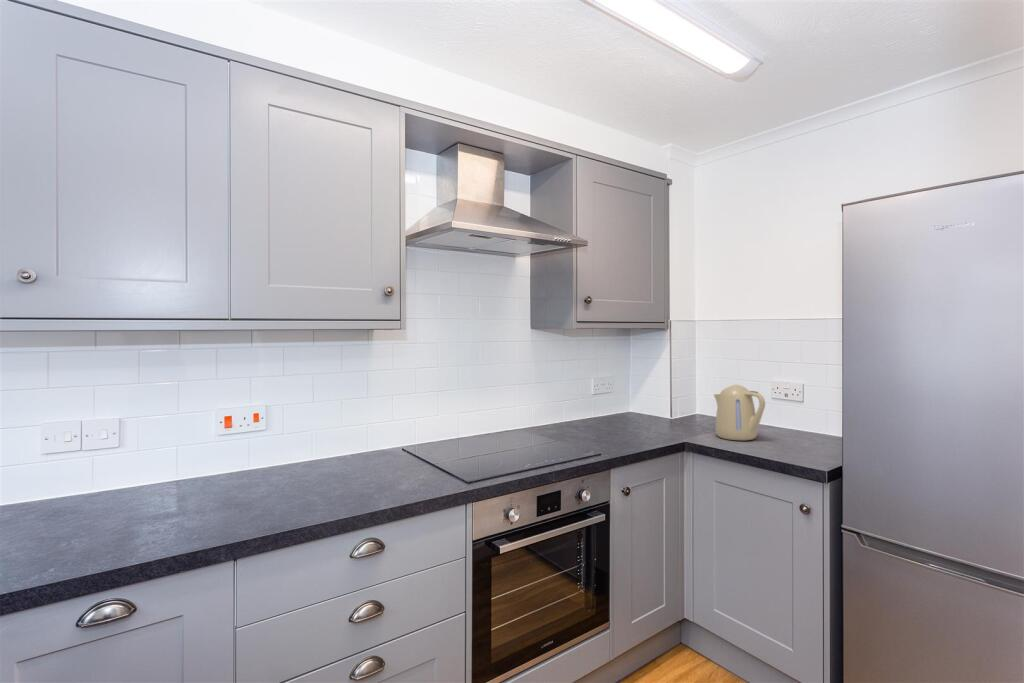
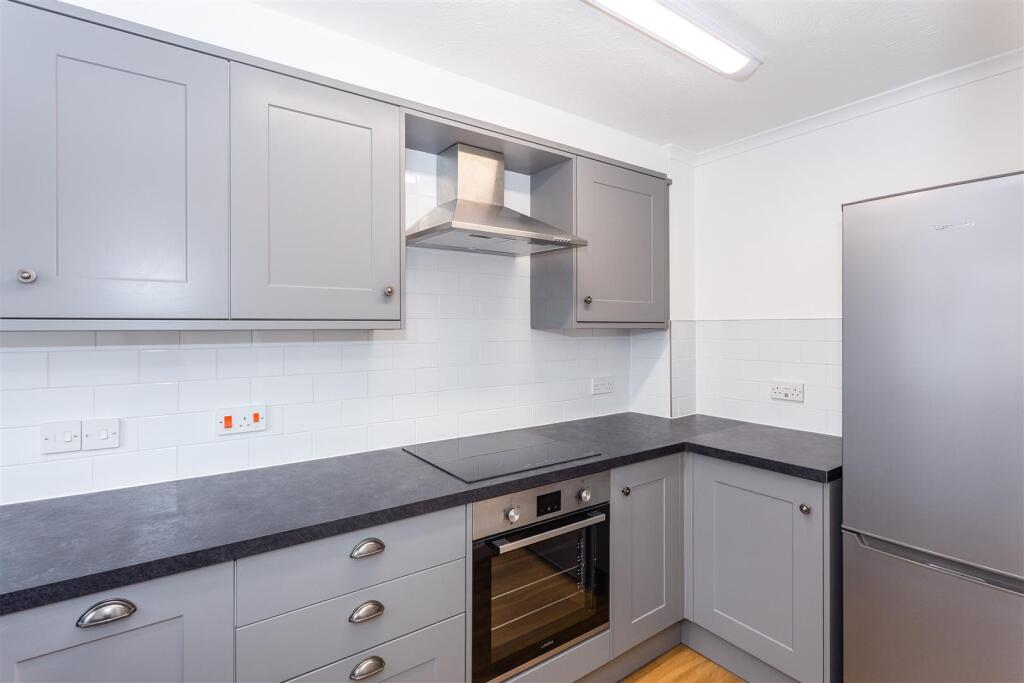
- kettle (738, 411)
